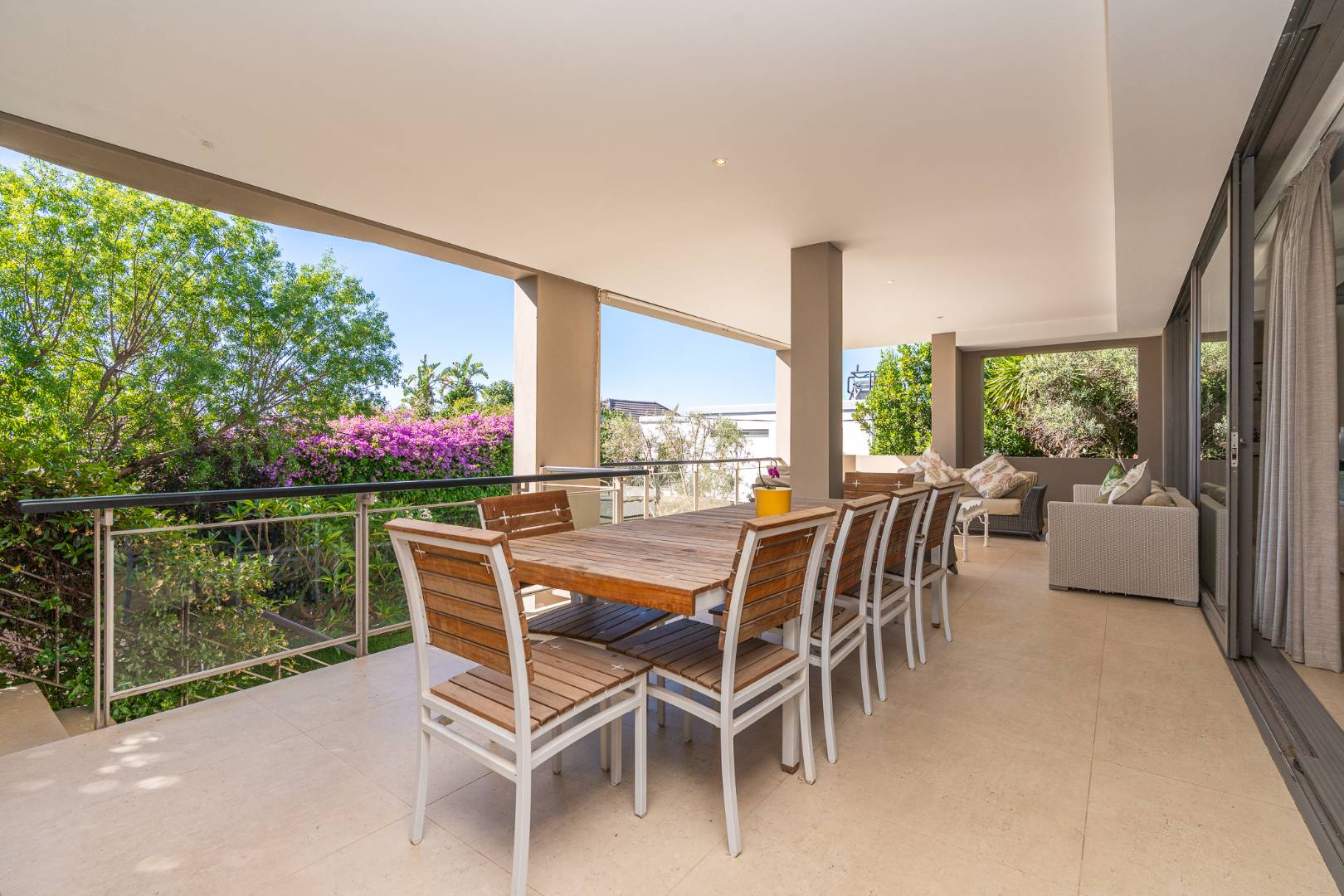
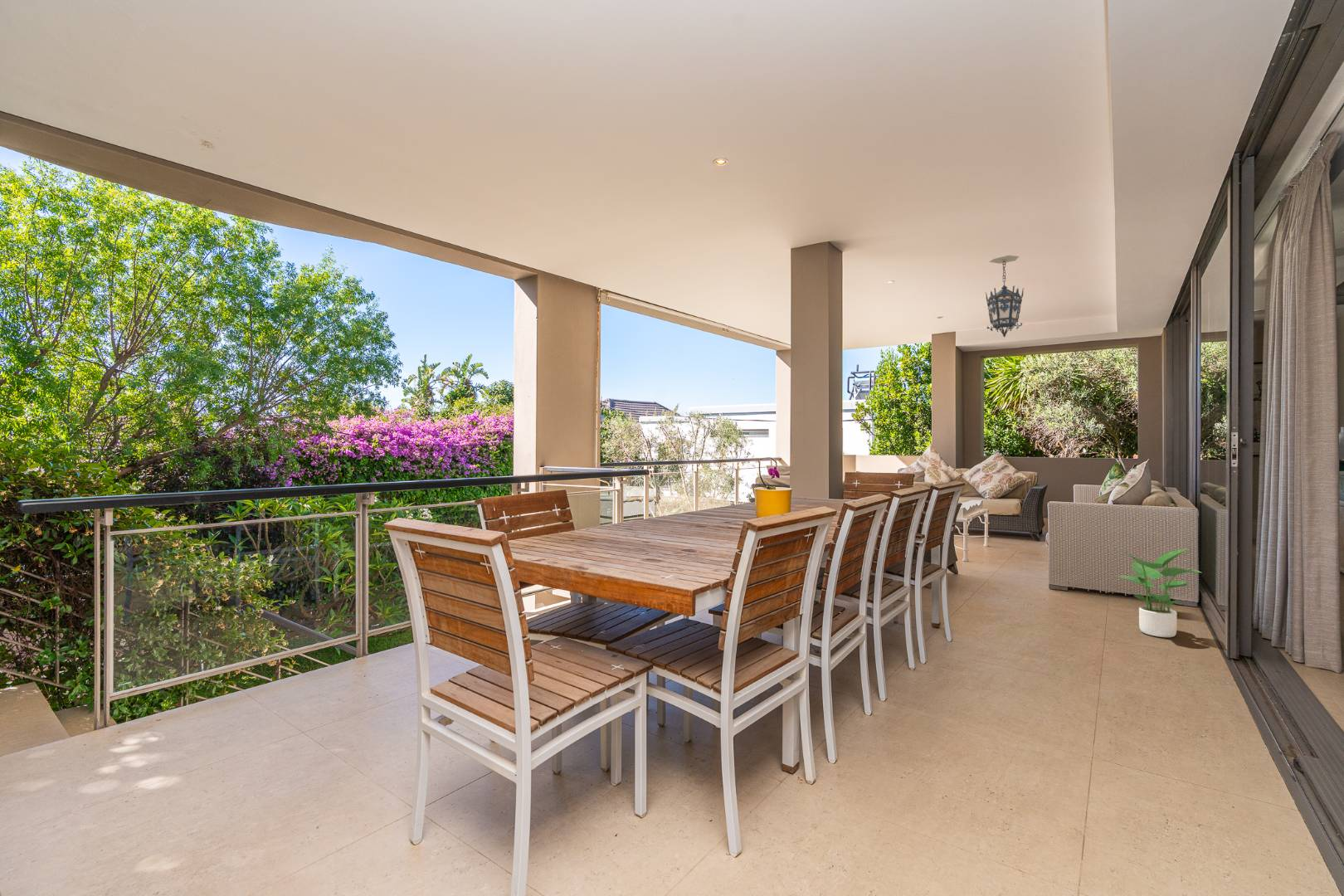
+ potted plant (1149, 589)
+ hanging lantern (1004, 298)
